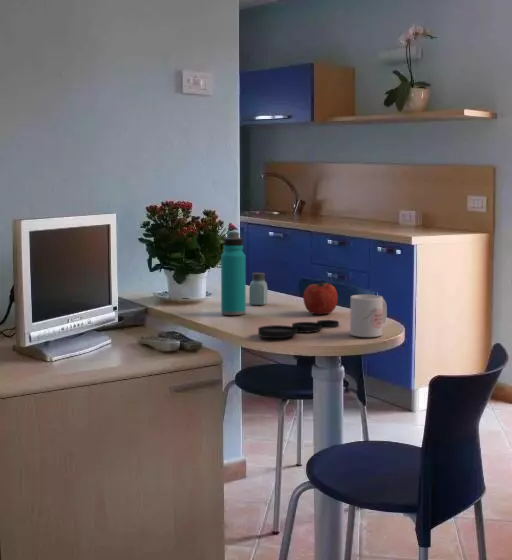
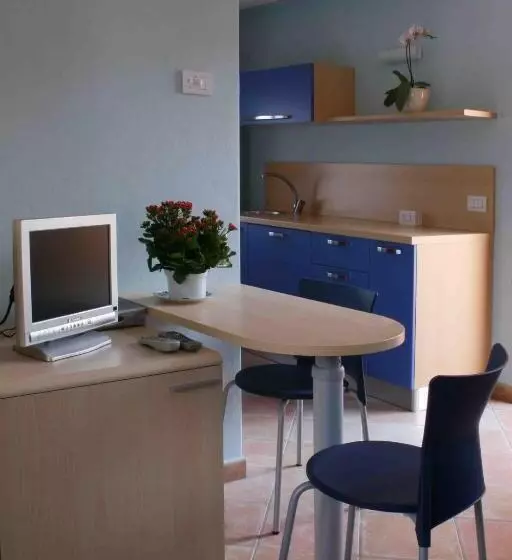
- saltshaker (258, 288)
- mug (370, 314)
- plate (301, 328)
- water bottle (233, 272)
- apple (320, 296)
